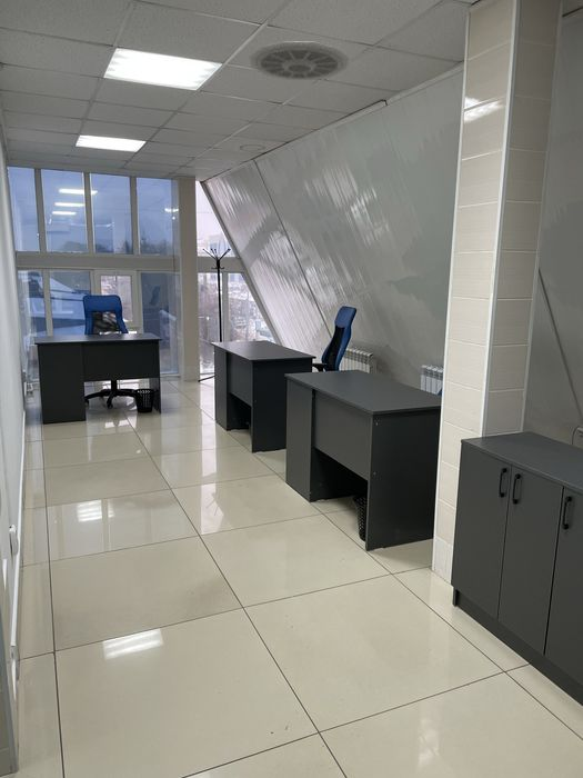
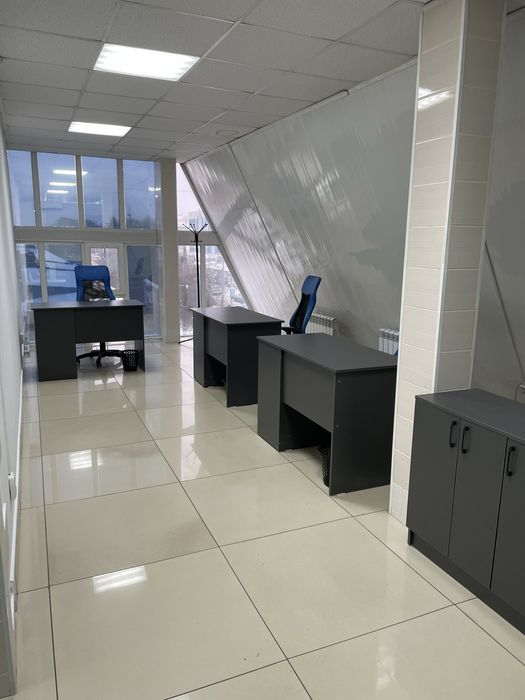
- ceiling vent (299, 64)
